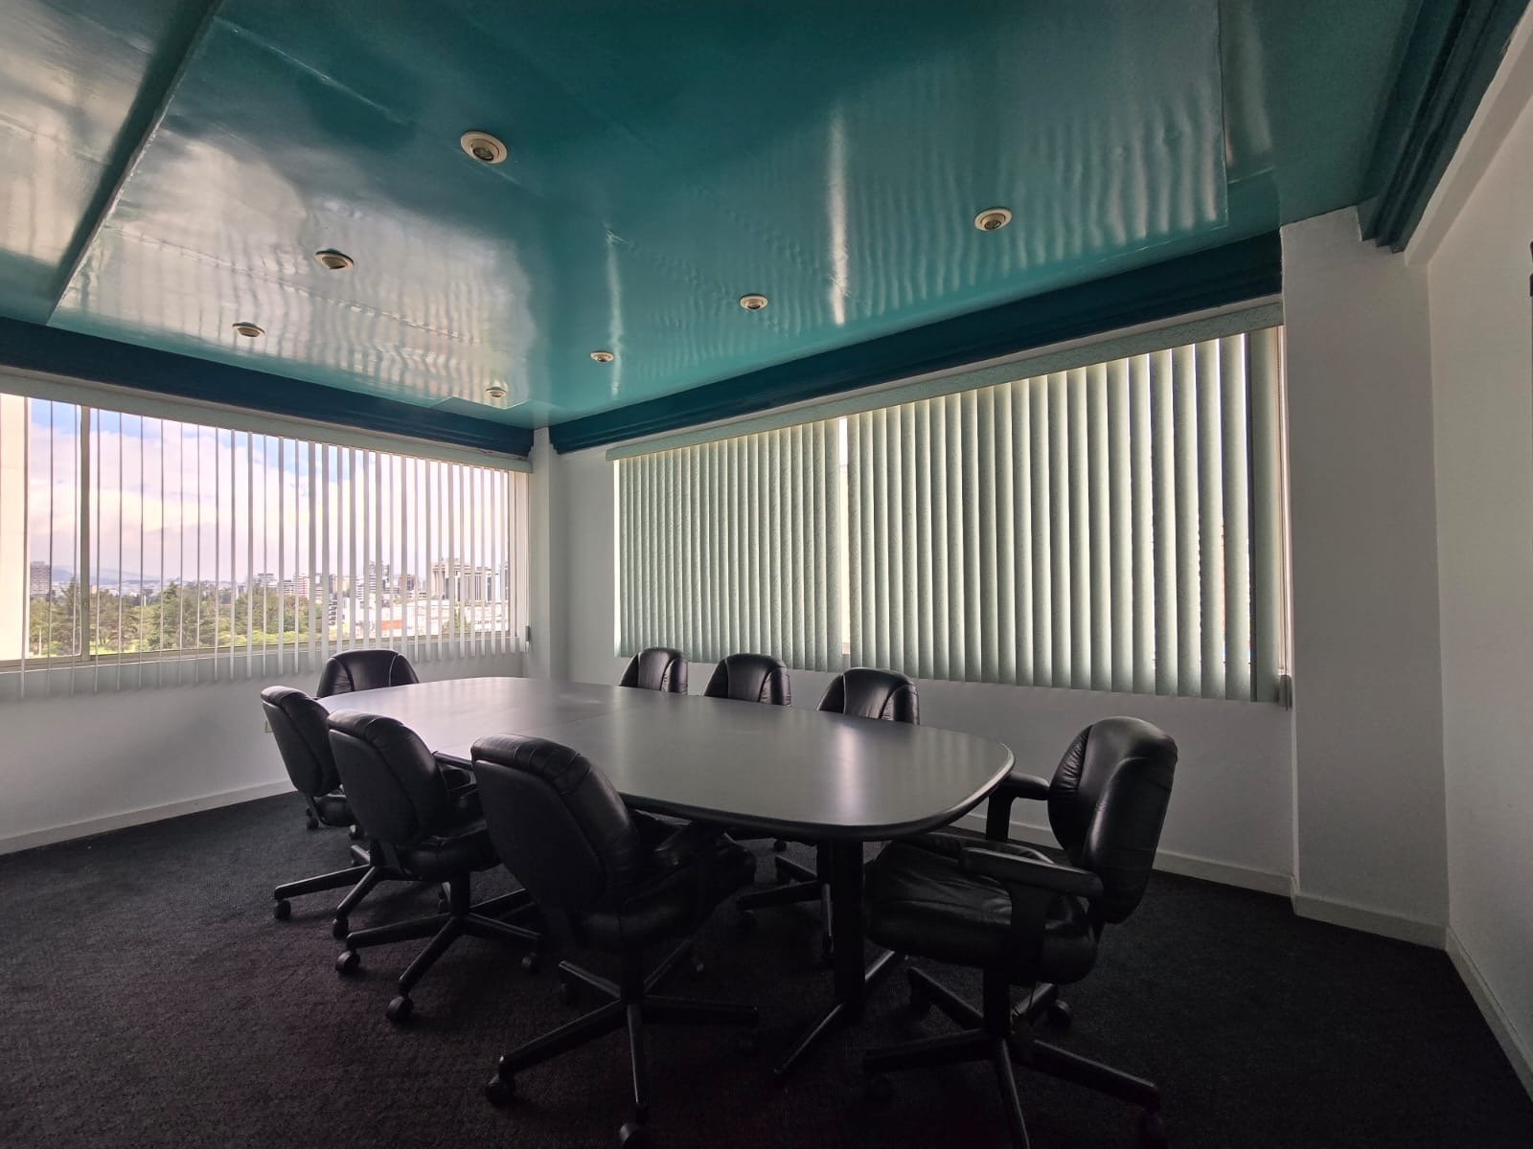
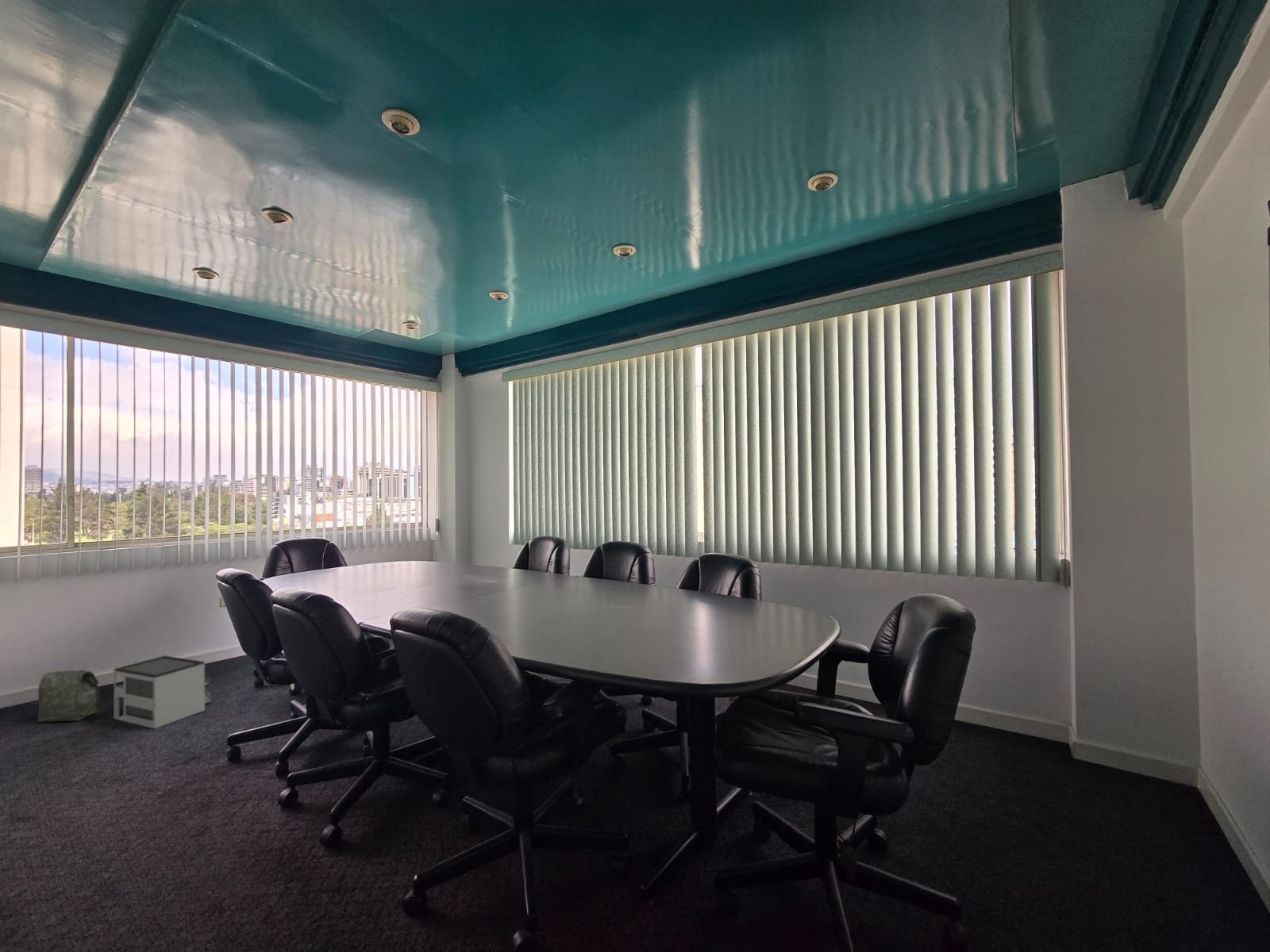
+ bag (69, 693)
+ architectural model (161, 689)
